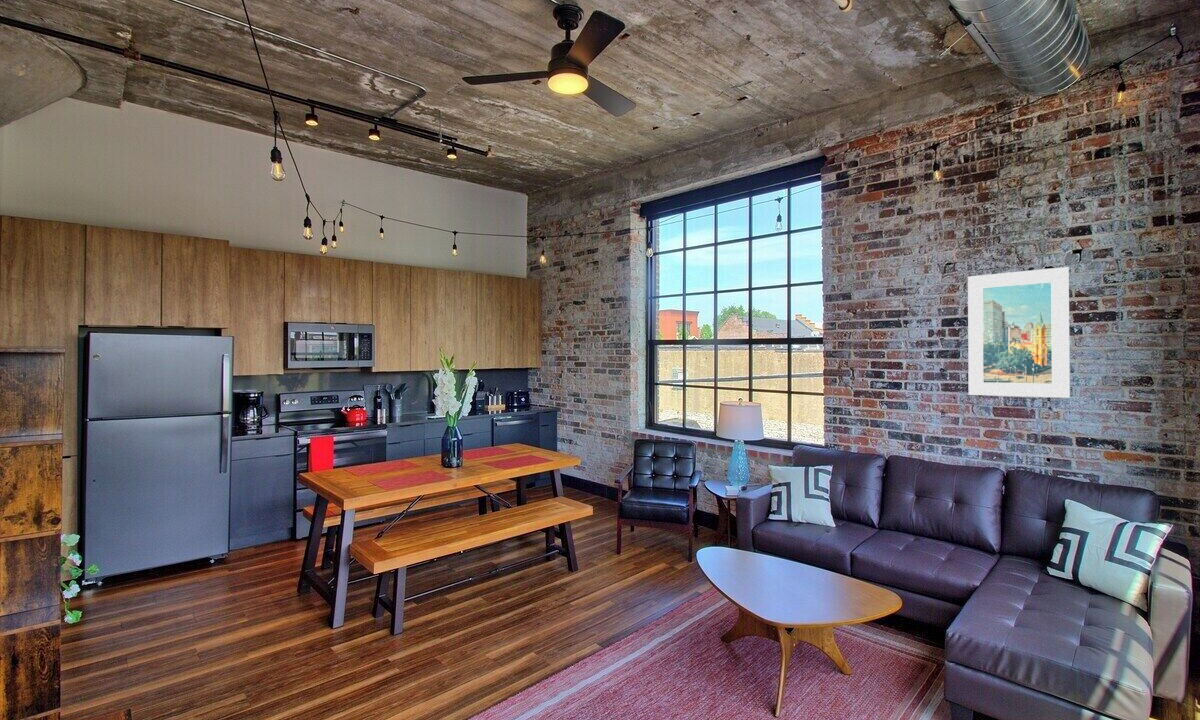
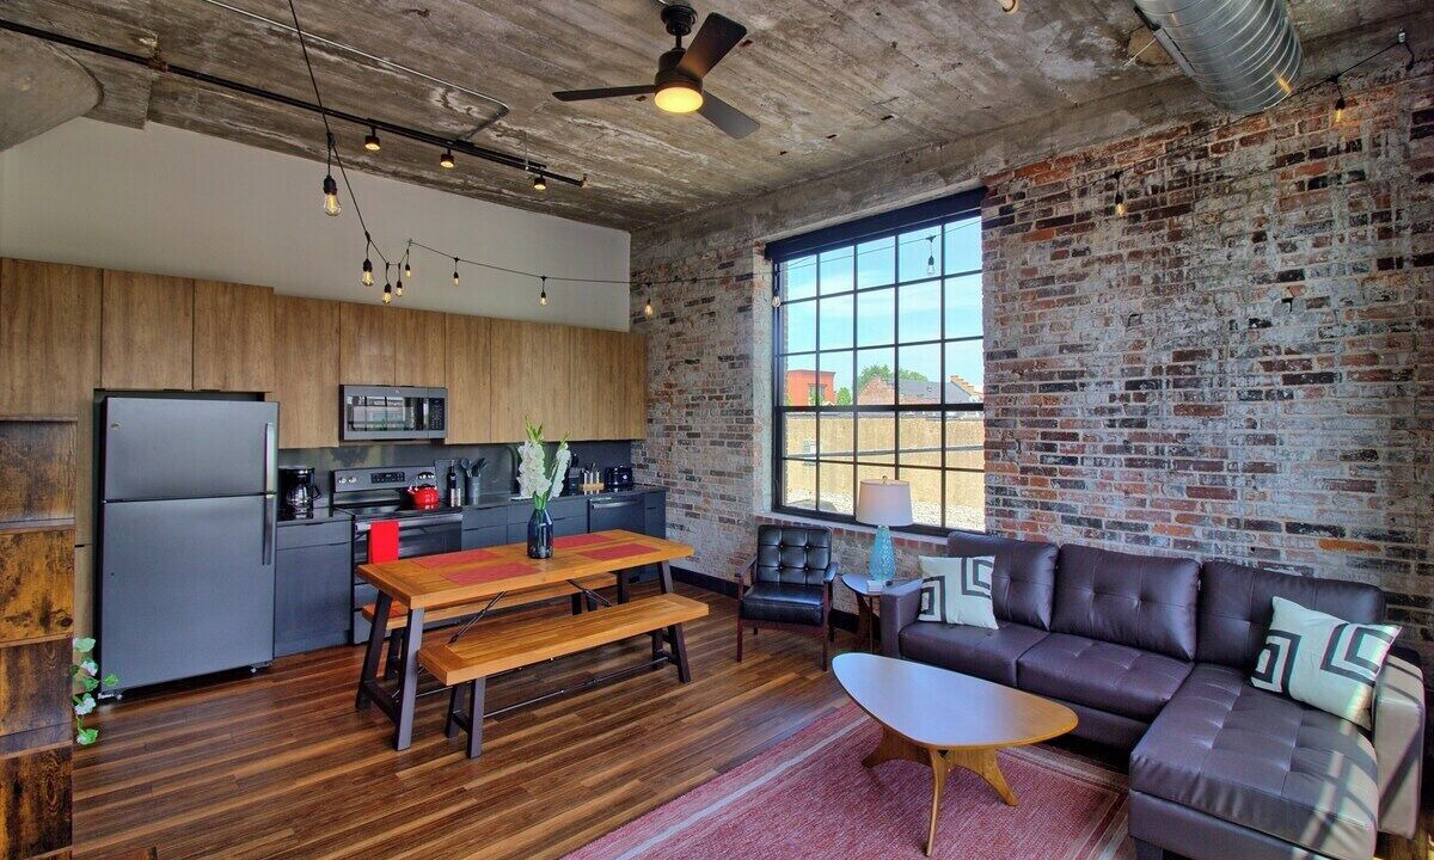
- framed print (1016, 334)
